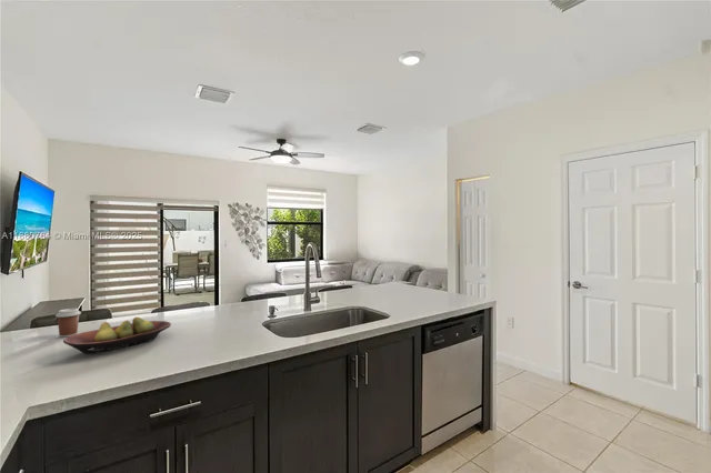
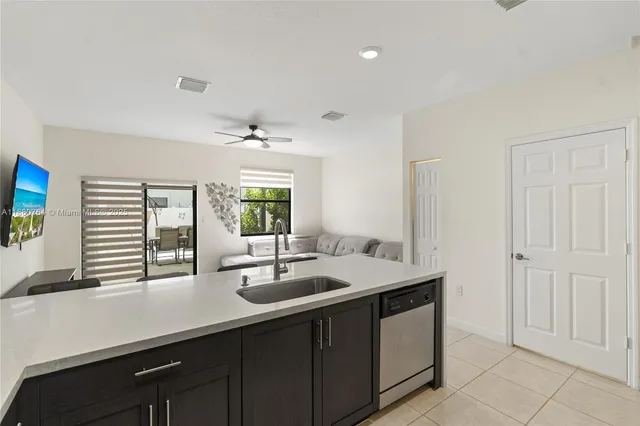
- coffee cup (68, 322)
- fruit bowl (121, 332)
